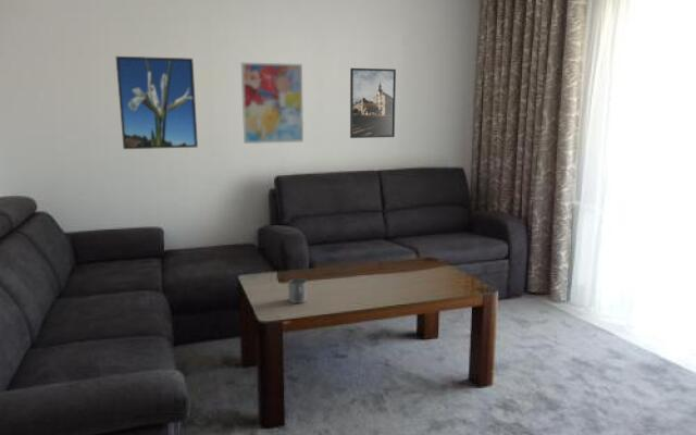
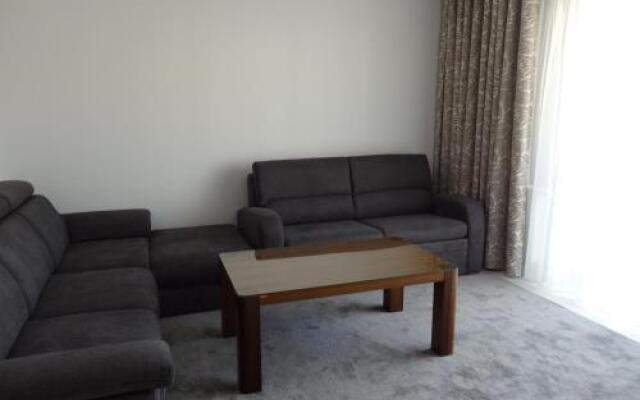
- wall art (273, 103)
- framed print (373, 103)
- mug (298, 291)
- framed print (158, 103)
